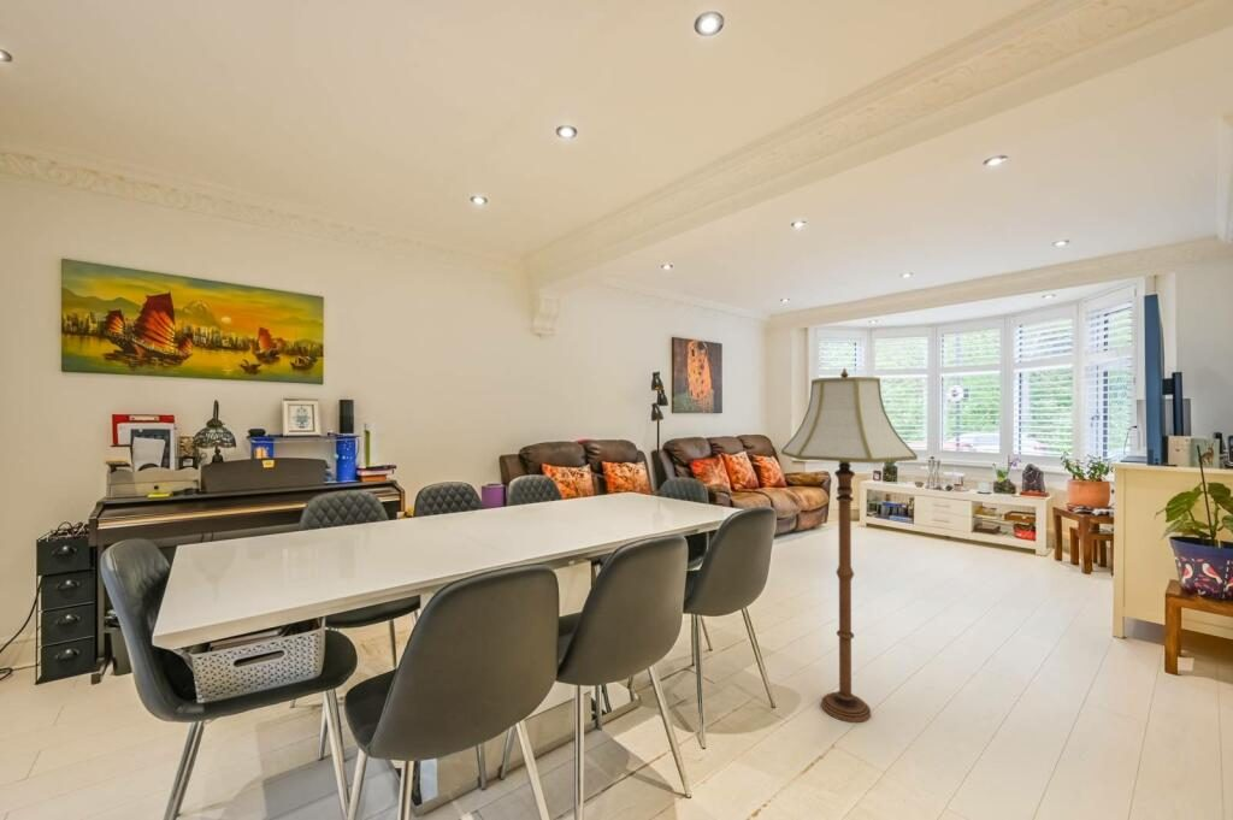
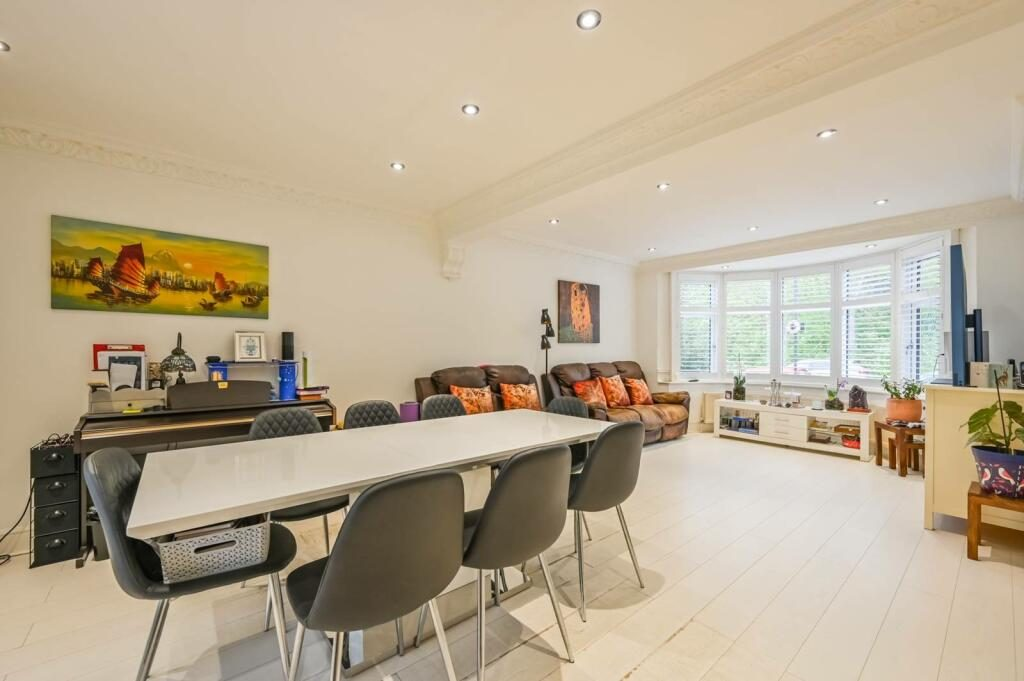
- floor lamp (844, 538)
